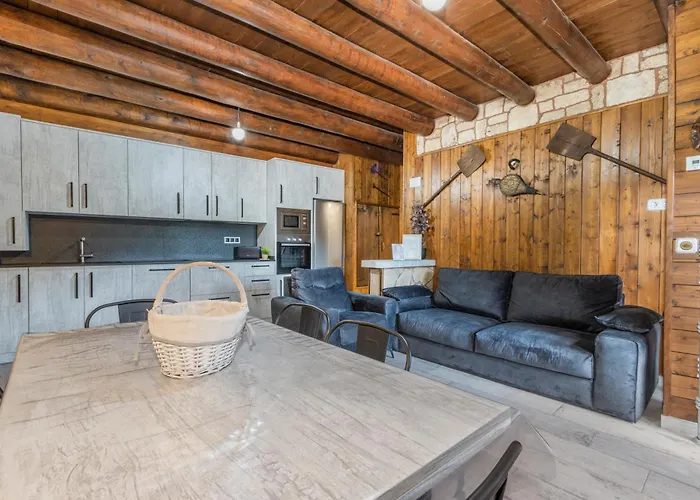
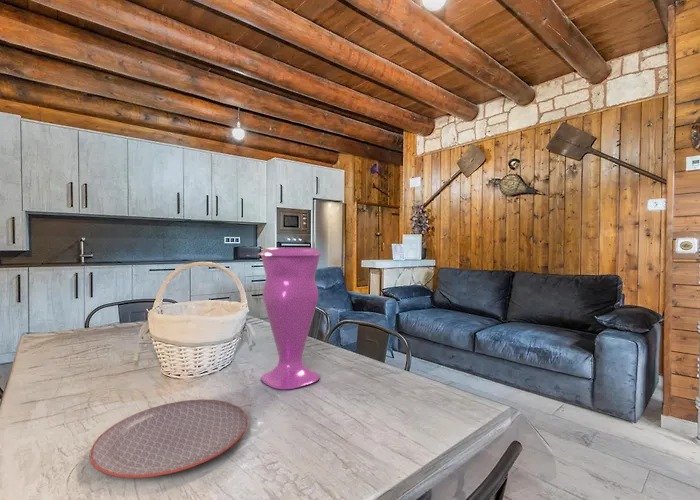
+ vase (290, 313)
+ plate (175, 435)
